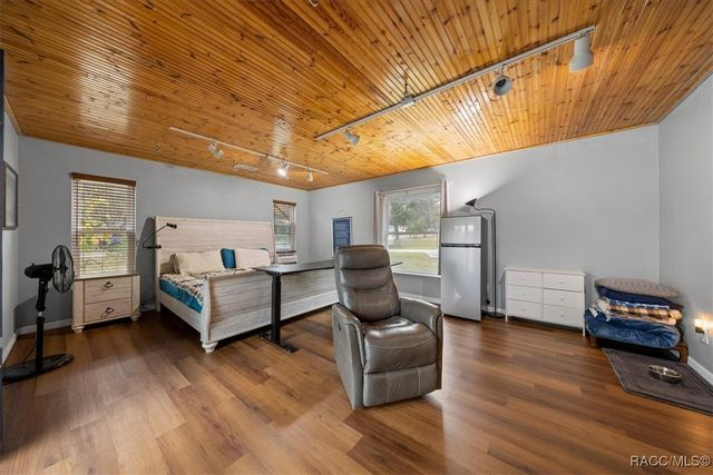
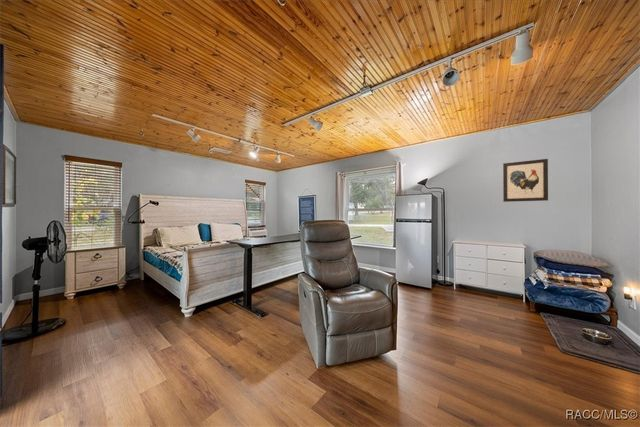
+ wall art (524, 181)
